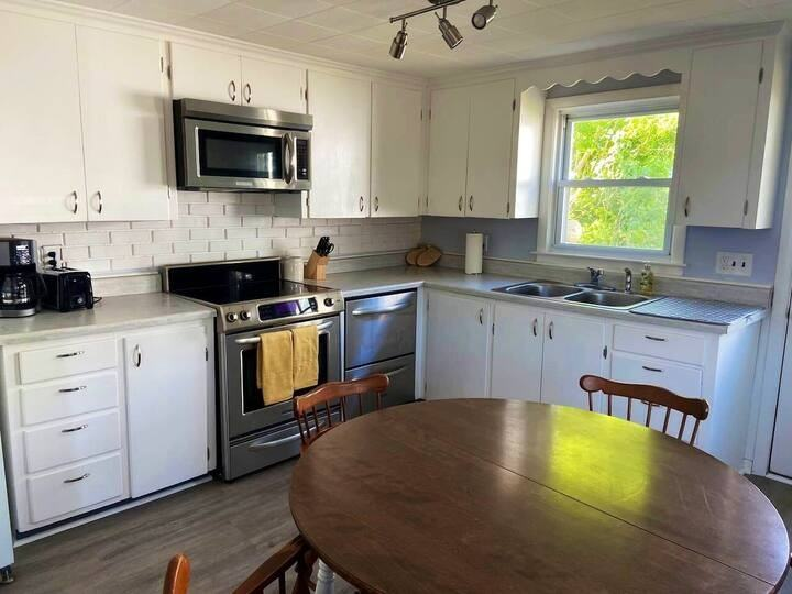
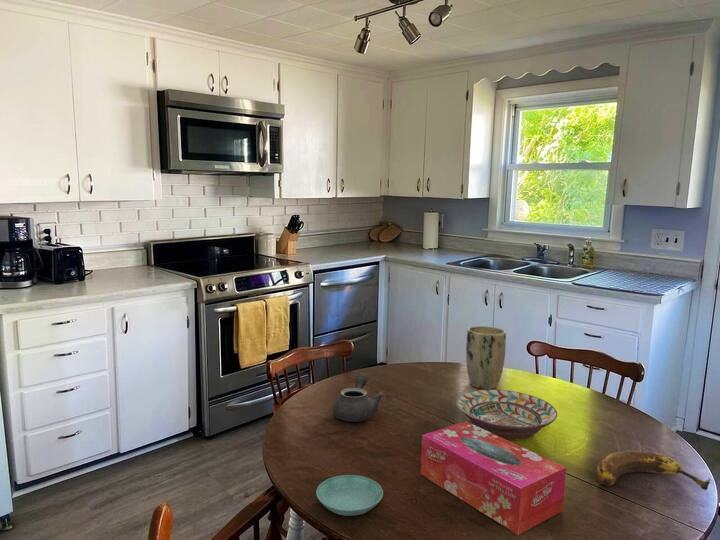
+ teapot (358, 396)
+ plant pot (485, 357)
+ decorative bowl (505, 417)
+ saucer (349, 496)
+ tissue box (488, 470)
+ banana (642, 470)
